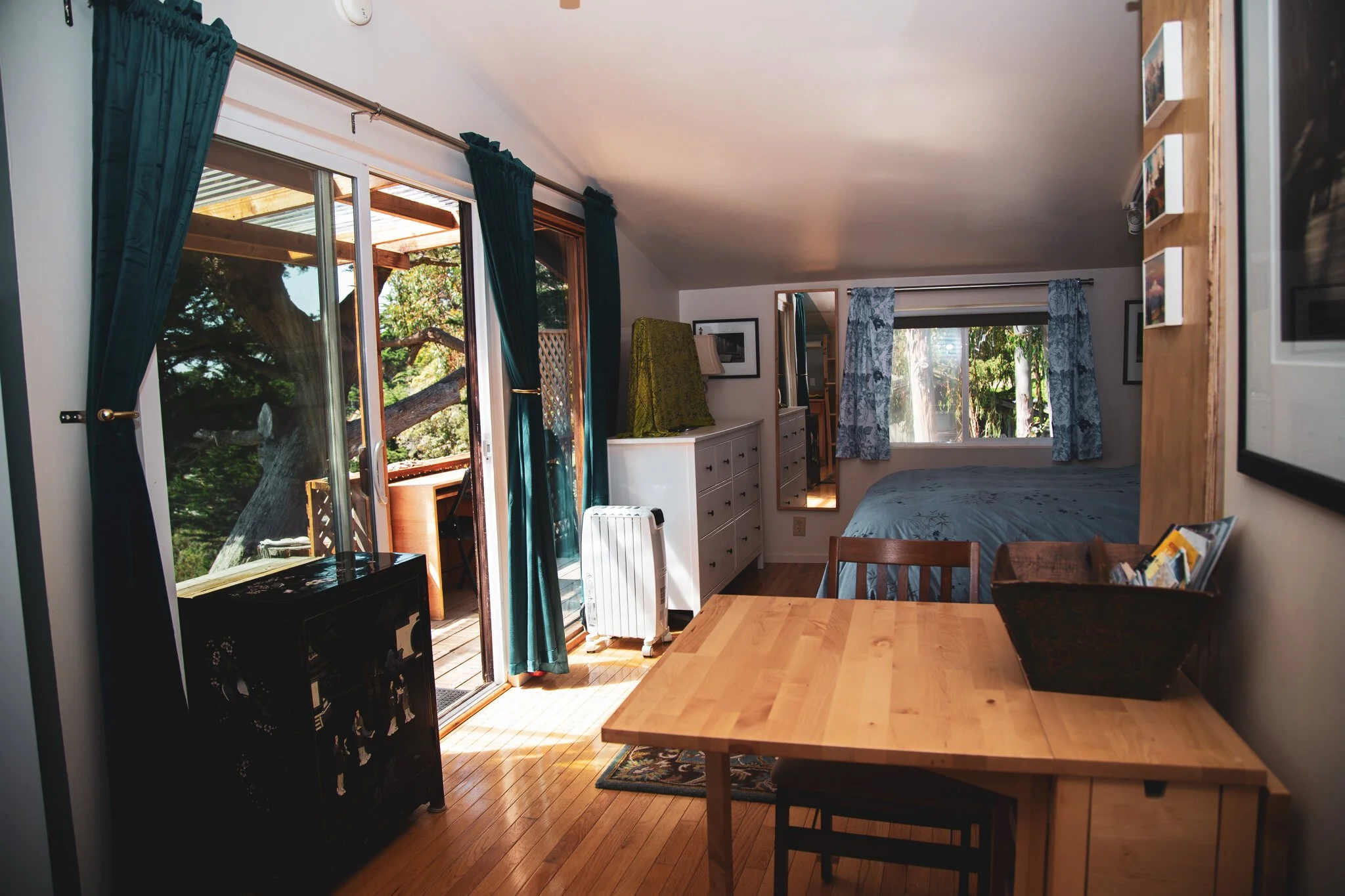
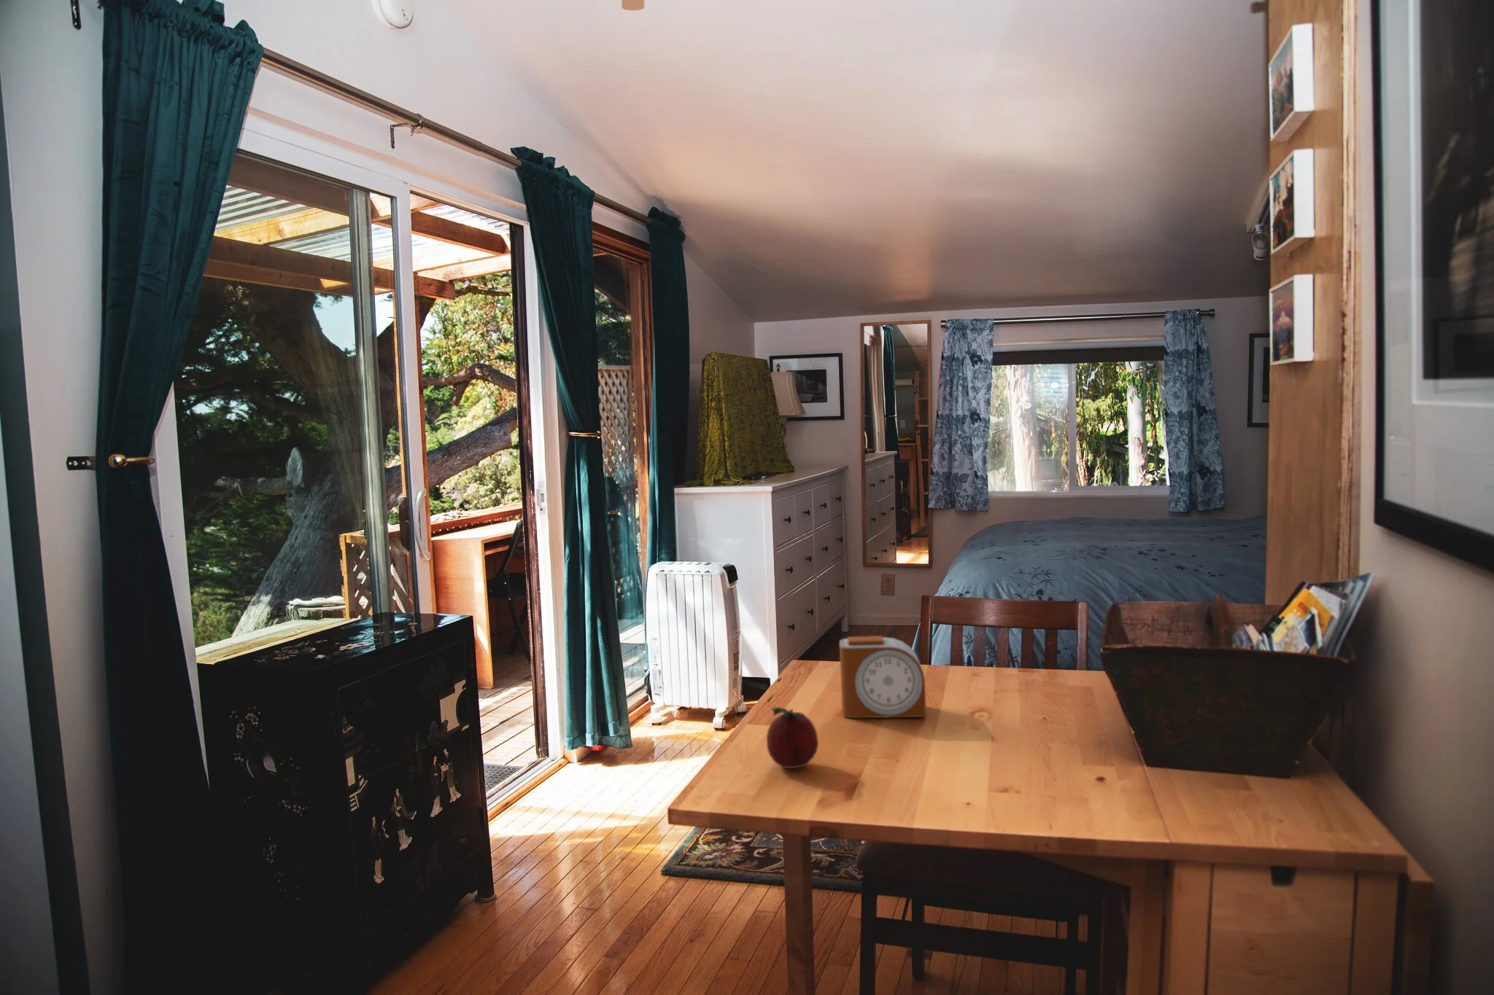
+ alarm clock (881, 674)
+ fruit (790, 735)
